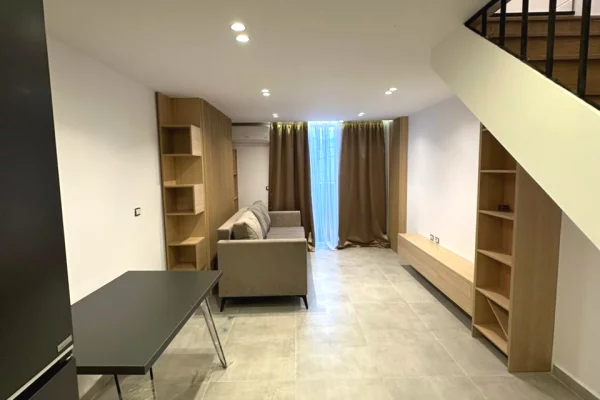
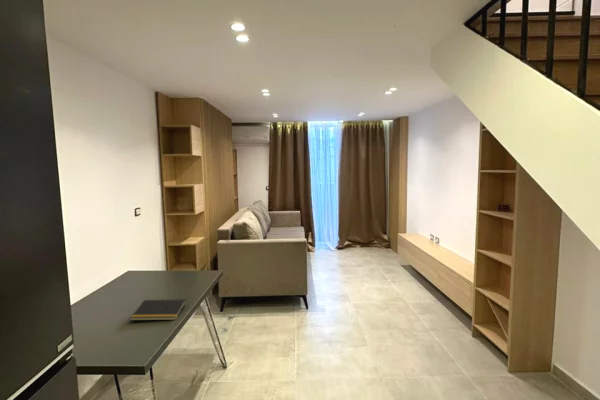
+ notepad (159, 309)
